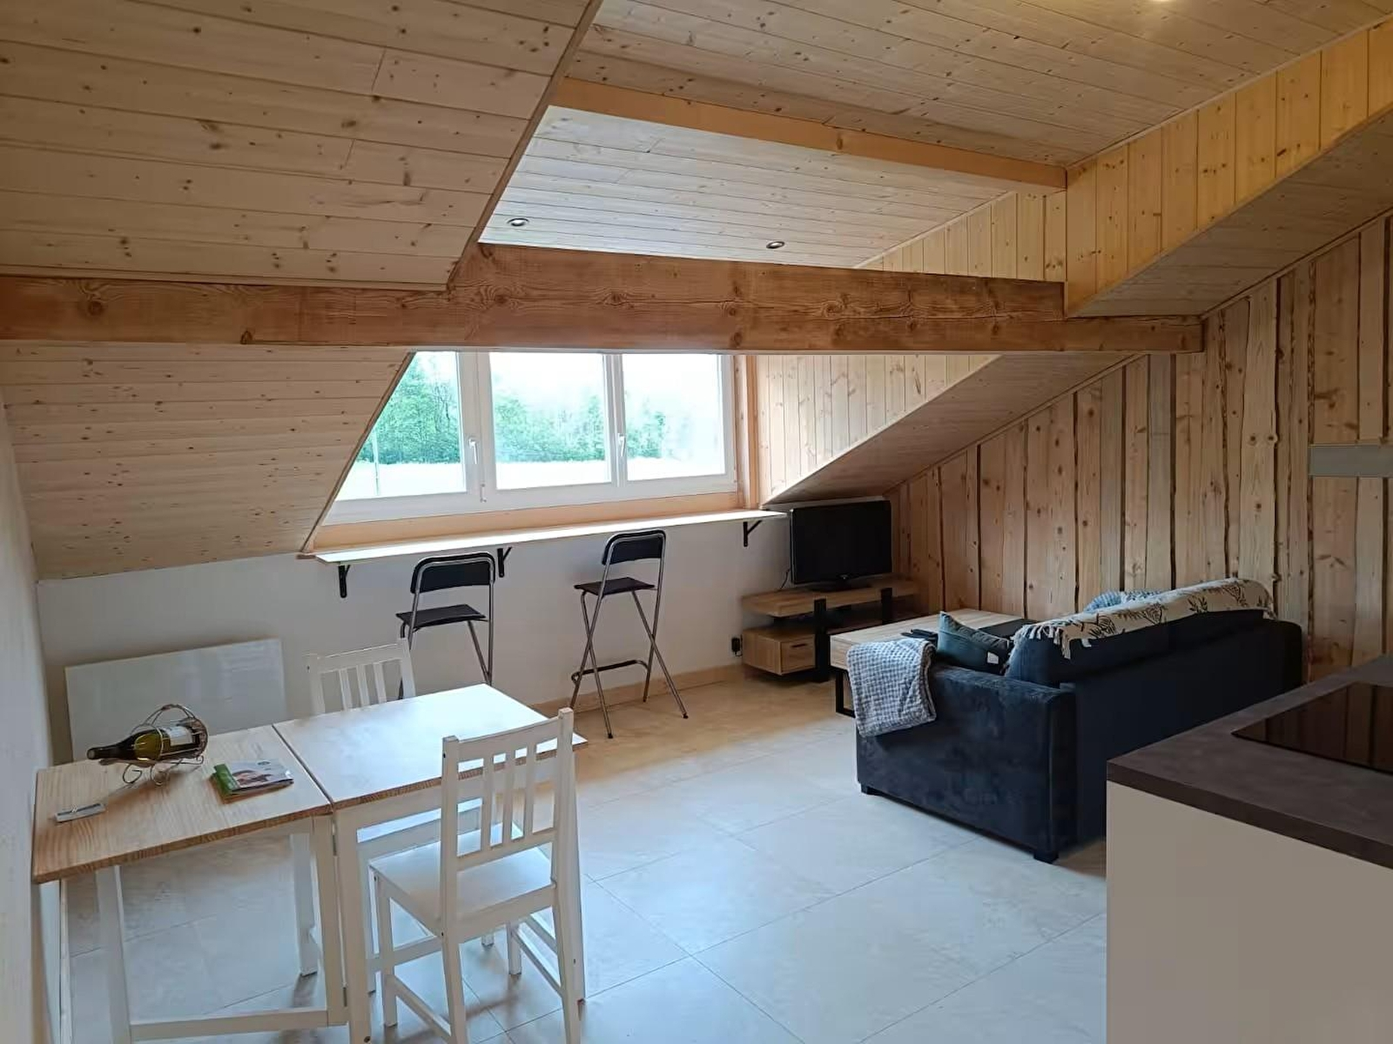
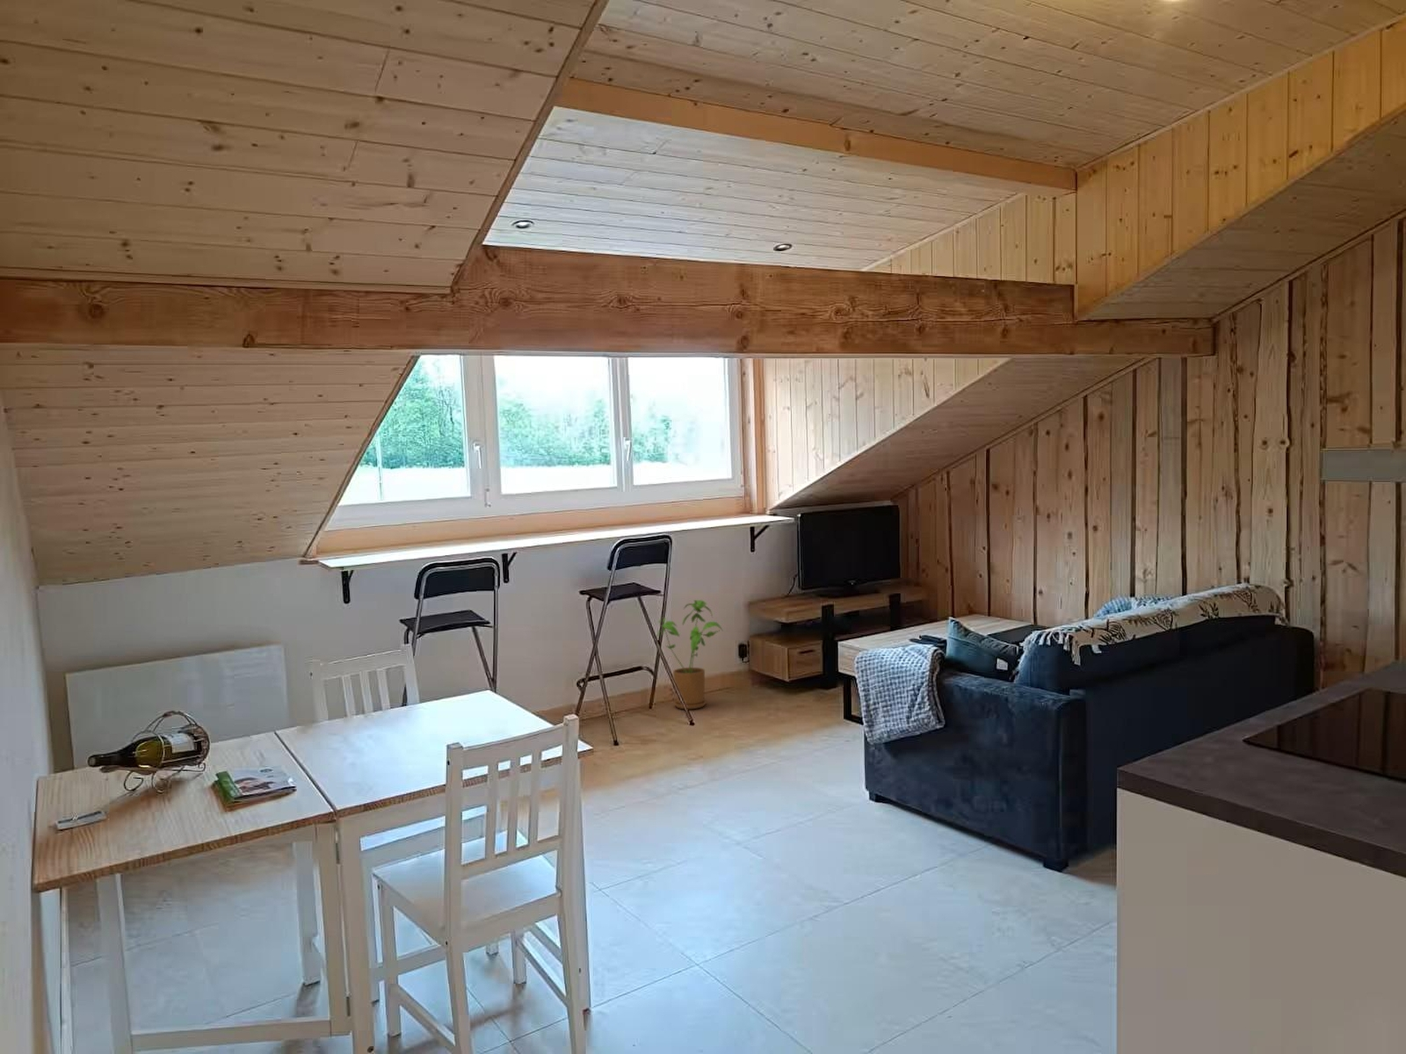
+ house plant (693, 653)
